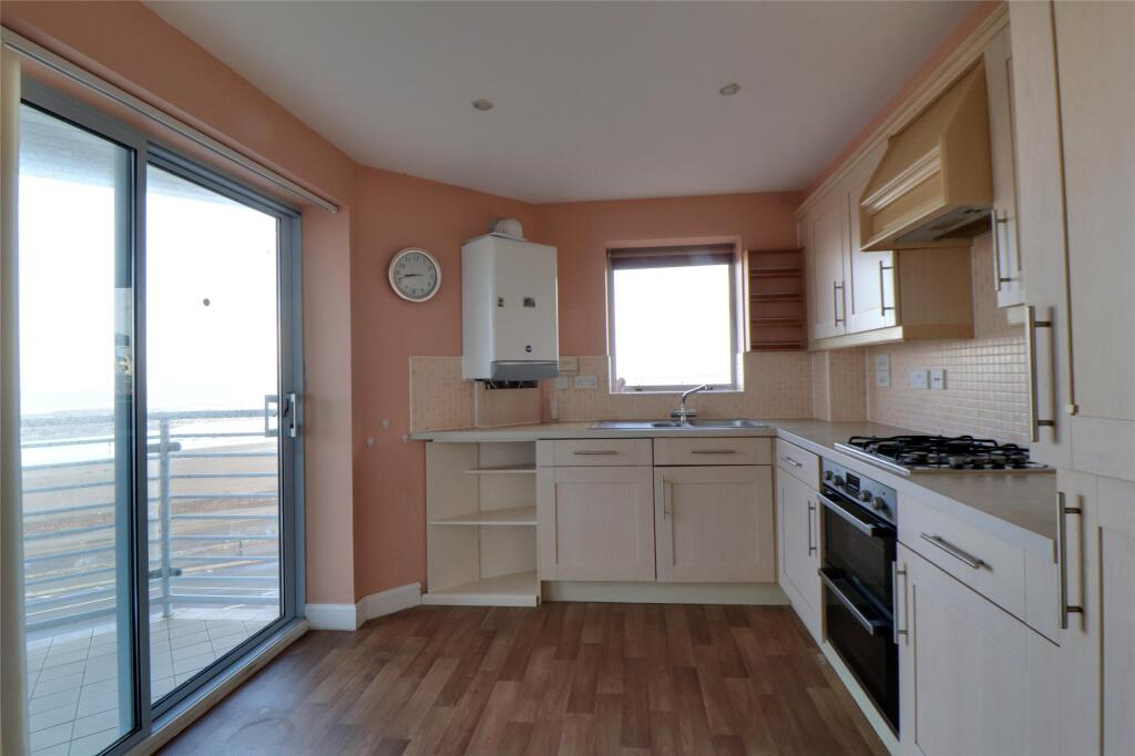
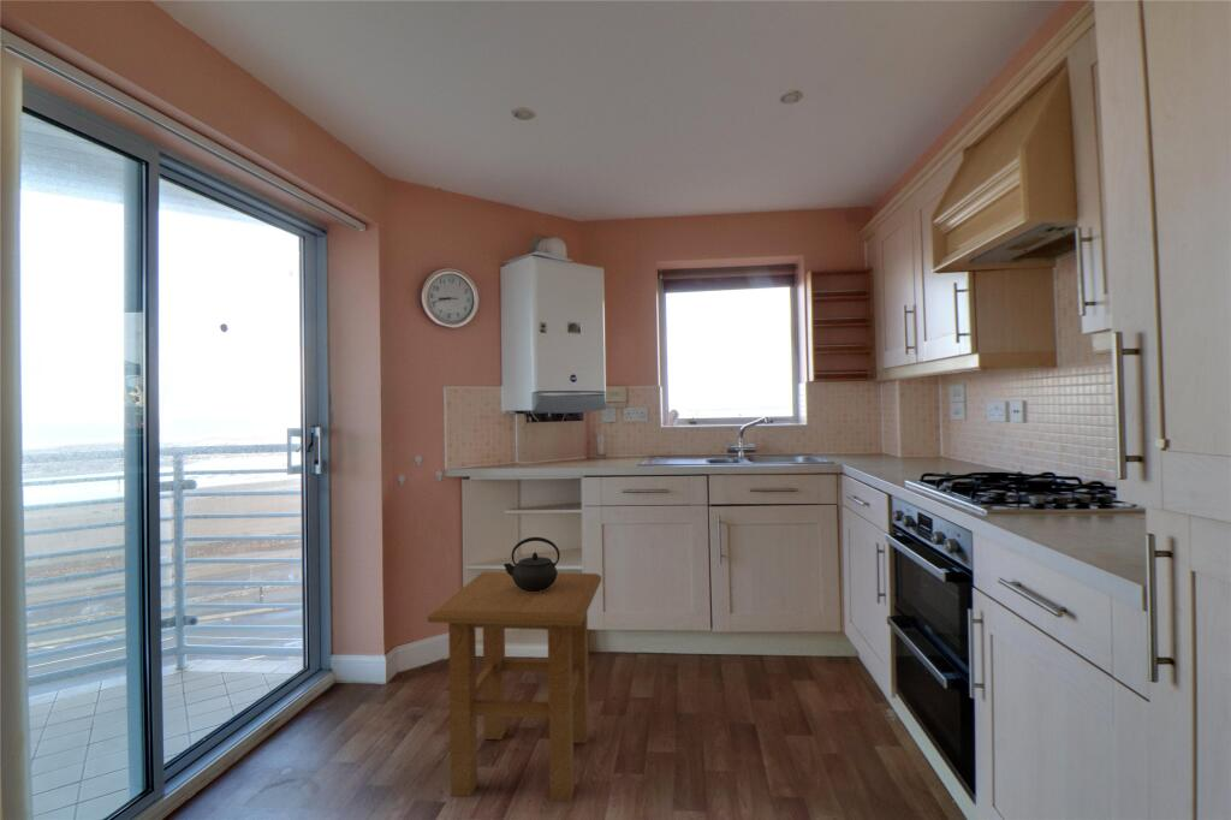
+ side table (524, 671)
+ kettle (531, 561)
